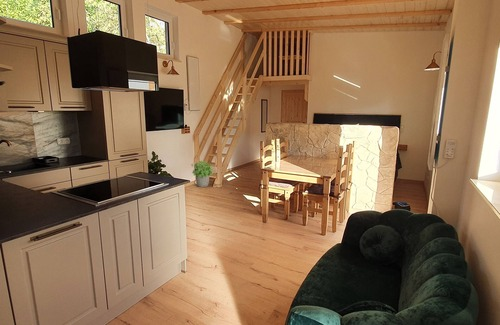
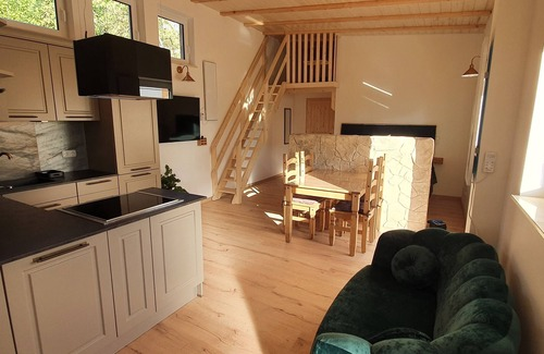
- potted plant (203, 173)
